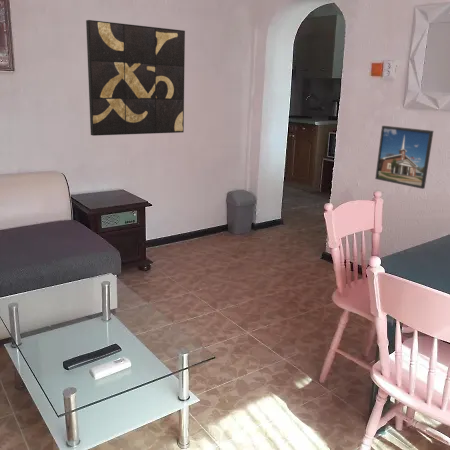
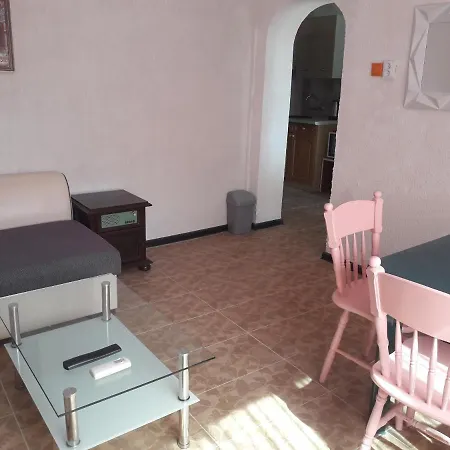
- wall art (139, 81)
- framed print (402, 156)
